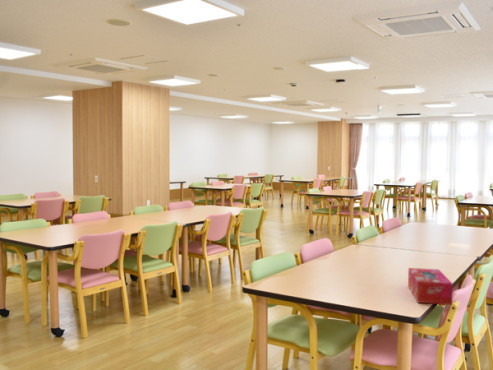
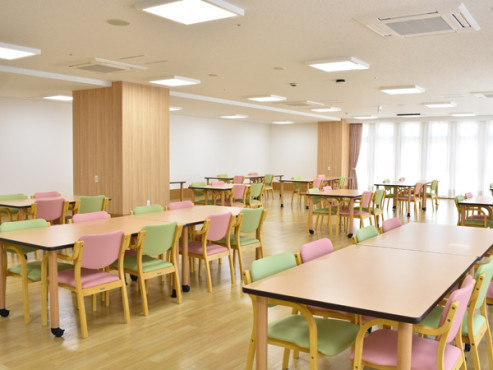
- tissue box (428, 285)
